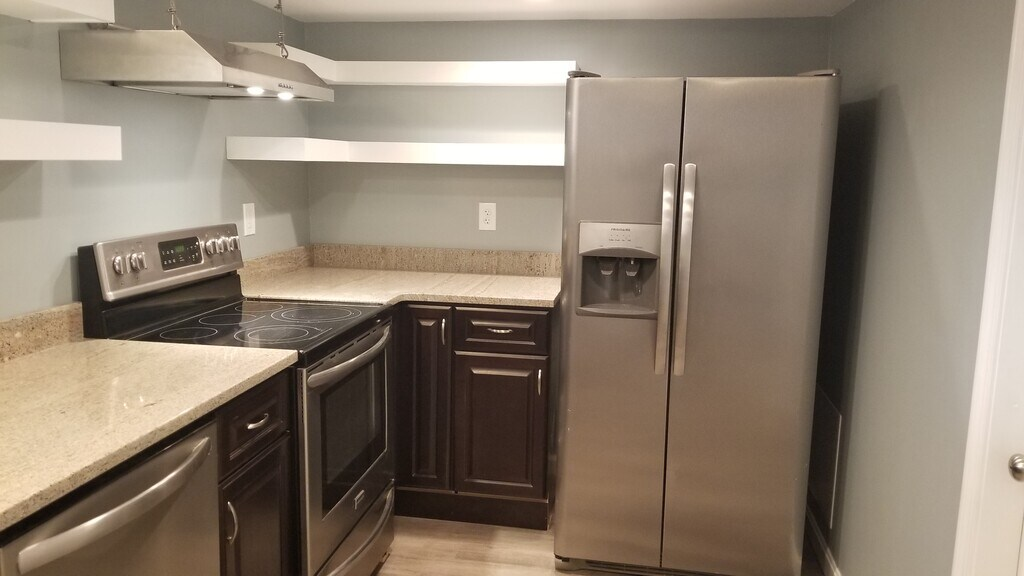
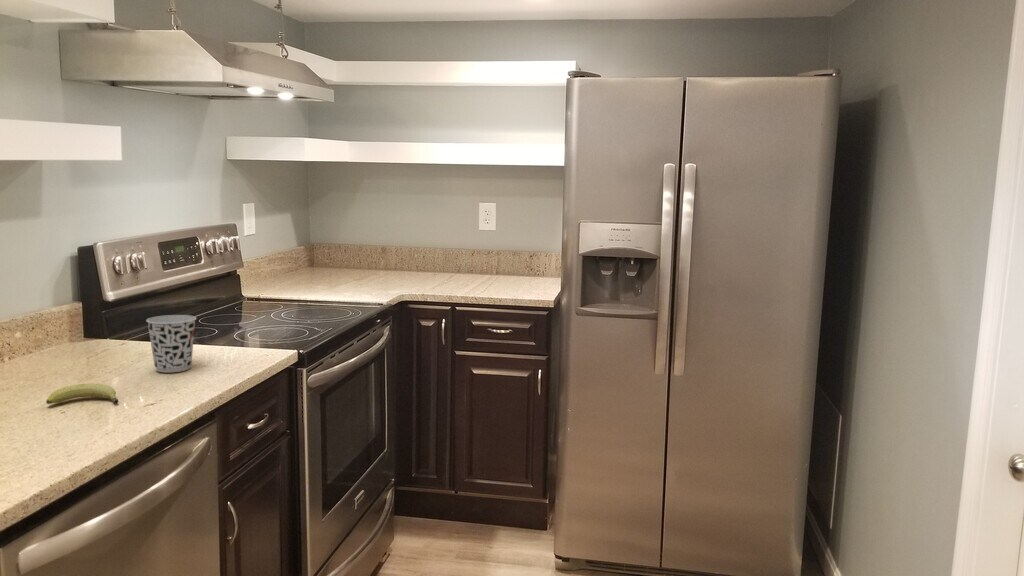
+ cup (172, 343)
+ fruit (87, 393)
